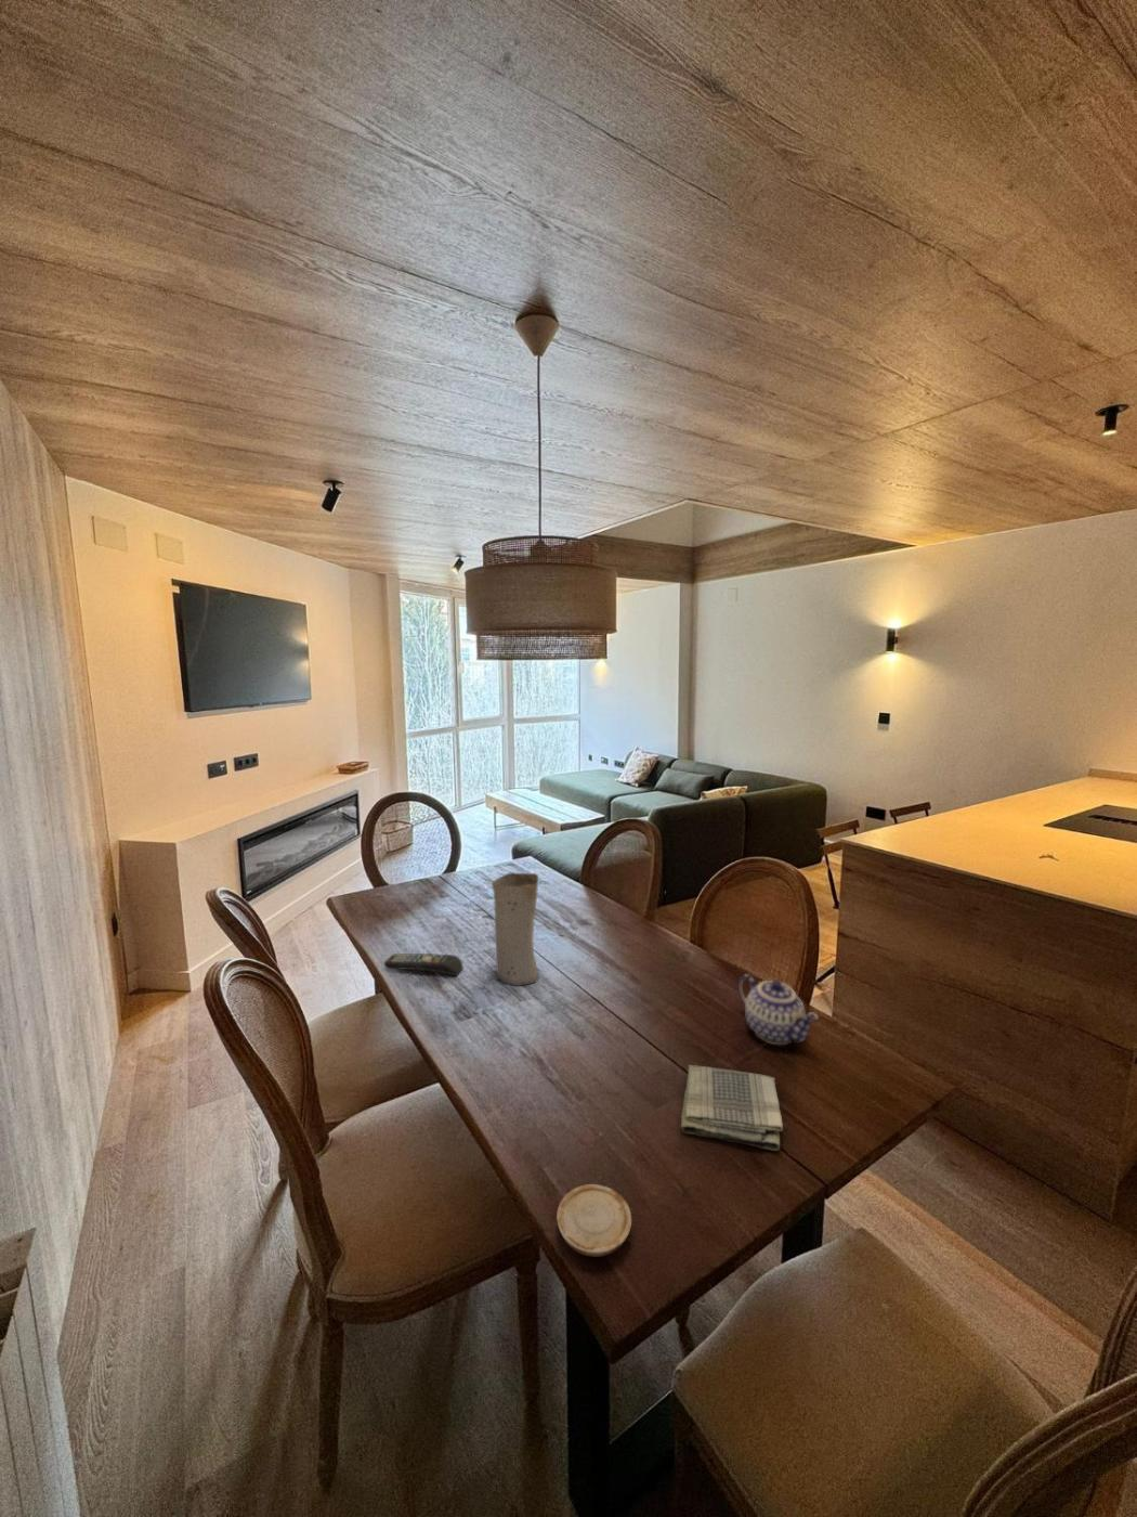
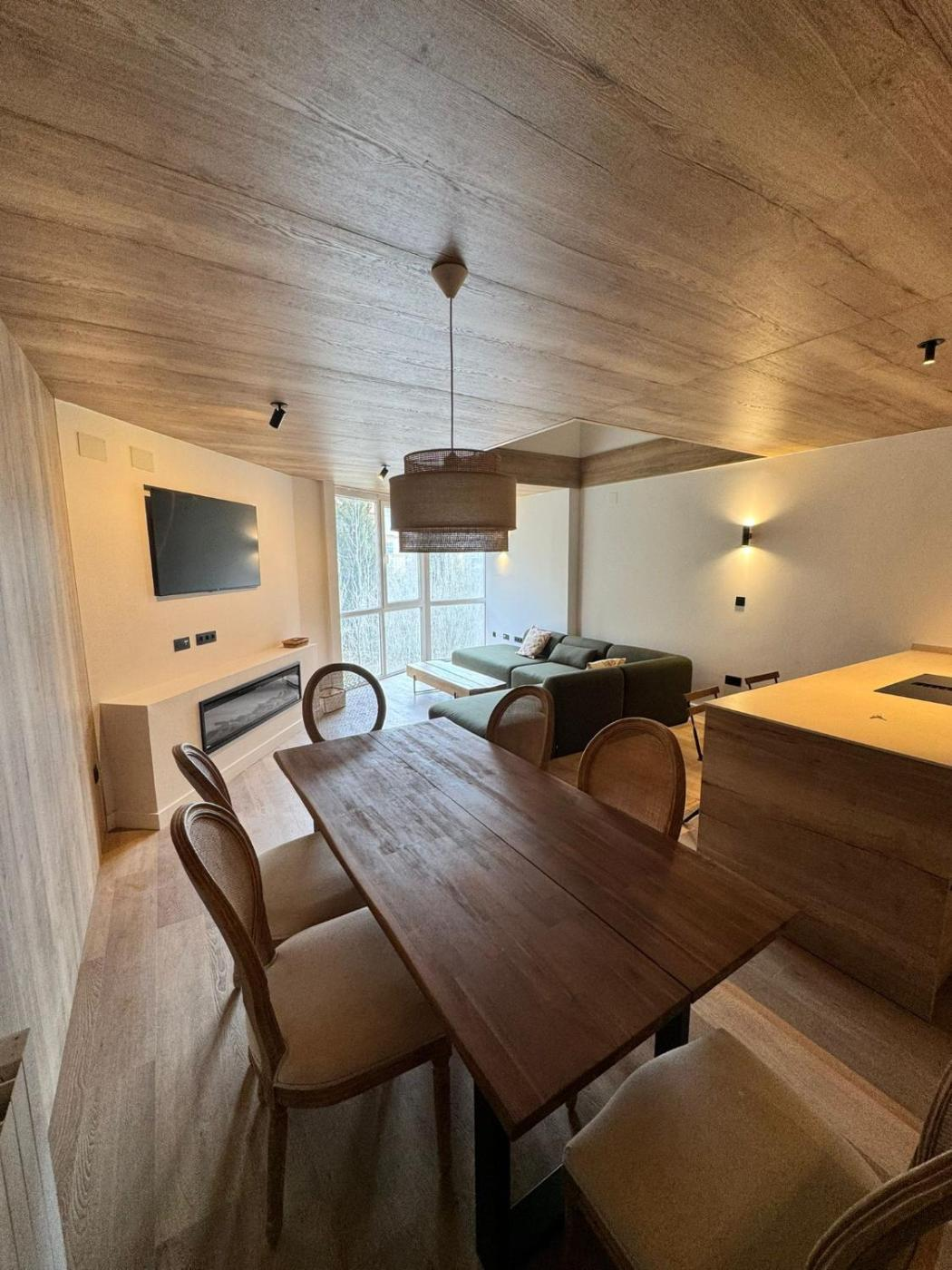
- remote control (424, 963)
- vase (516, 928)
- wood slice (594, 1222)
- teapot (775, 1007)
- dish towel (730, 1101)
